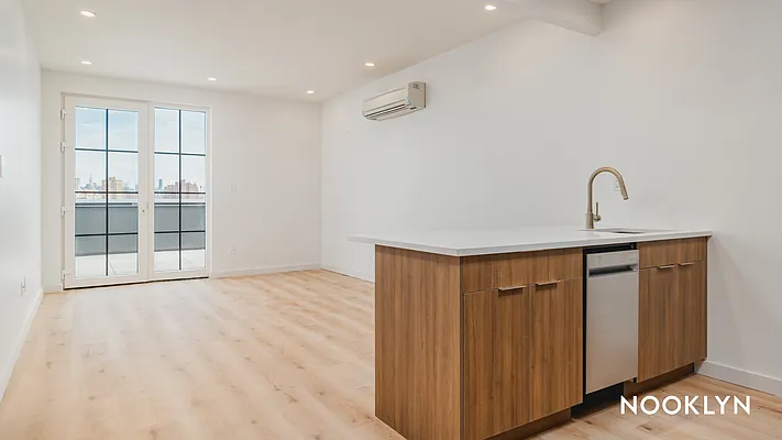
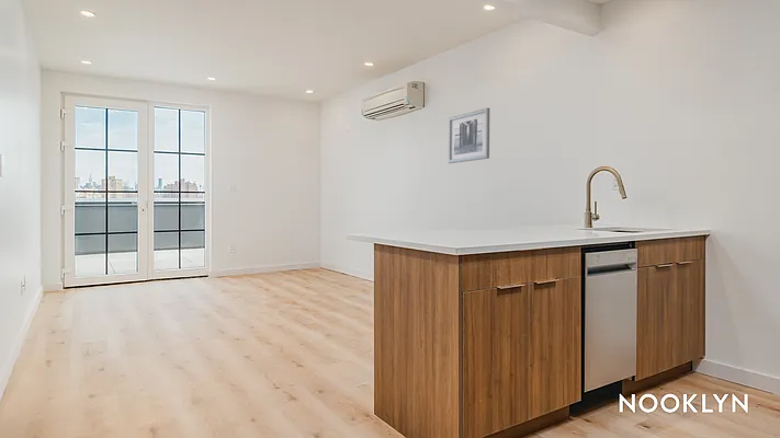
+ wall art (467, 137)
